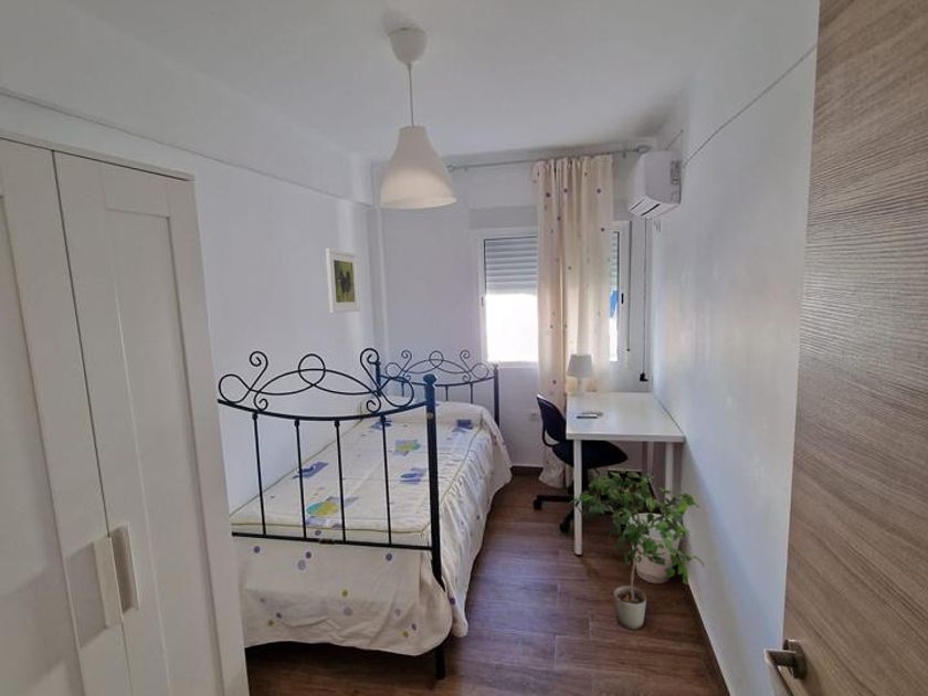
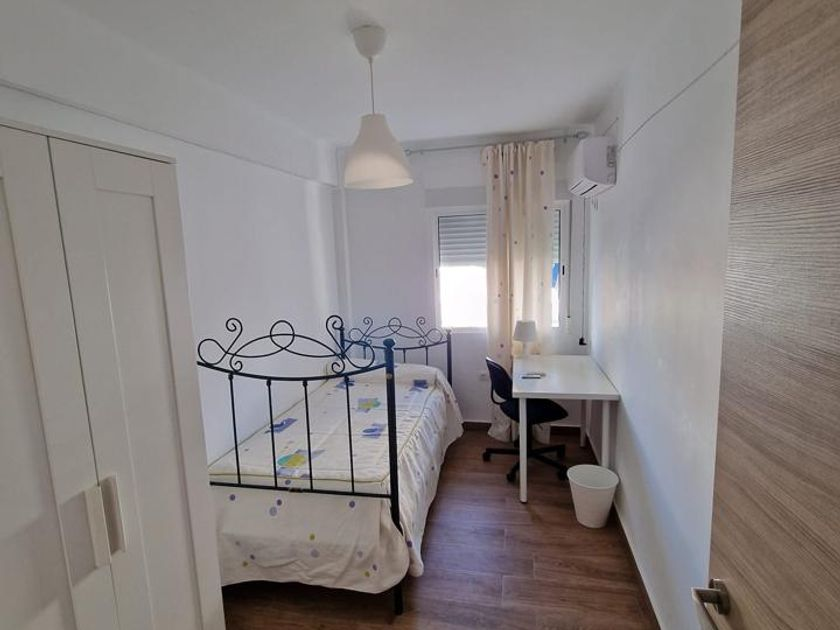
- potted plant (632, 546)
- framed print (344, 282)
